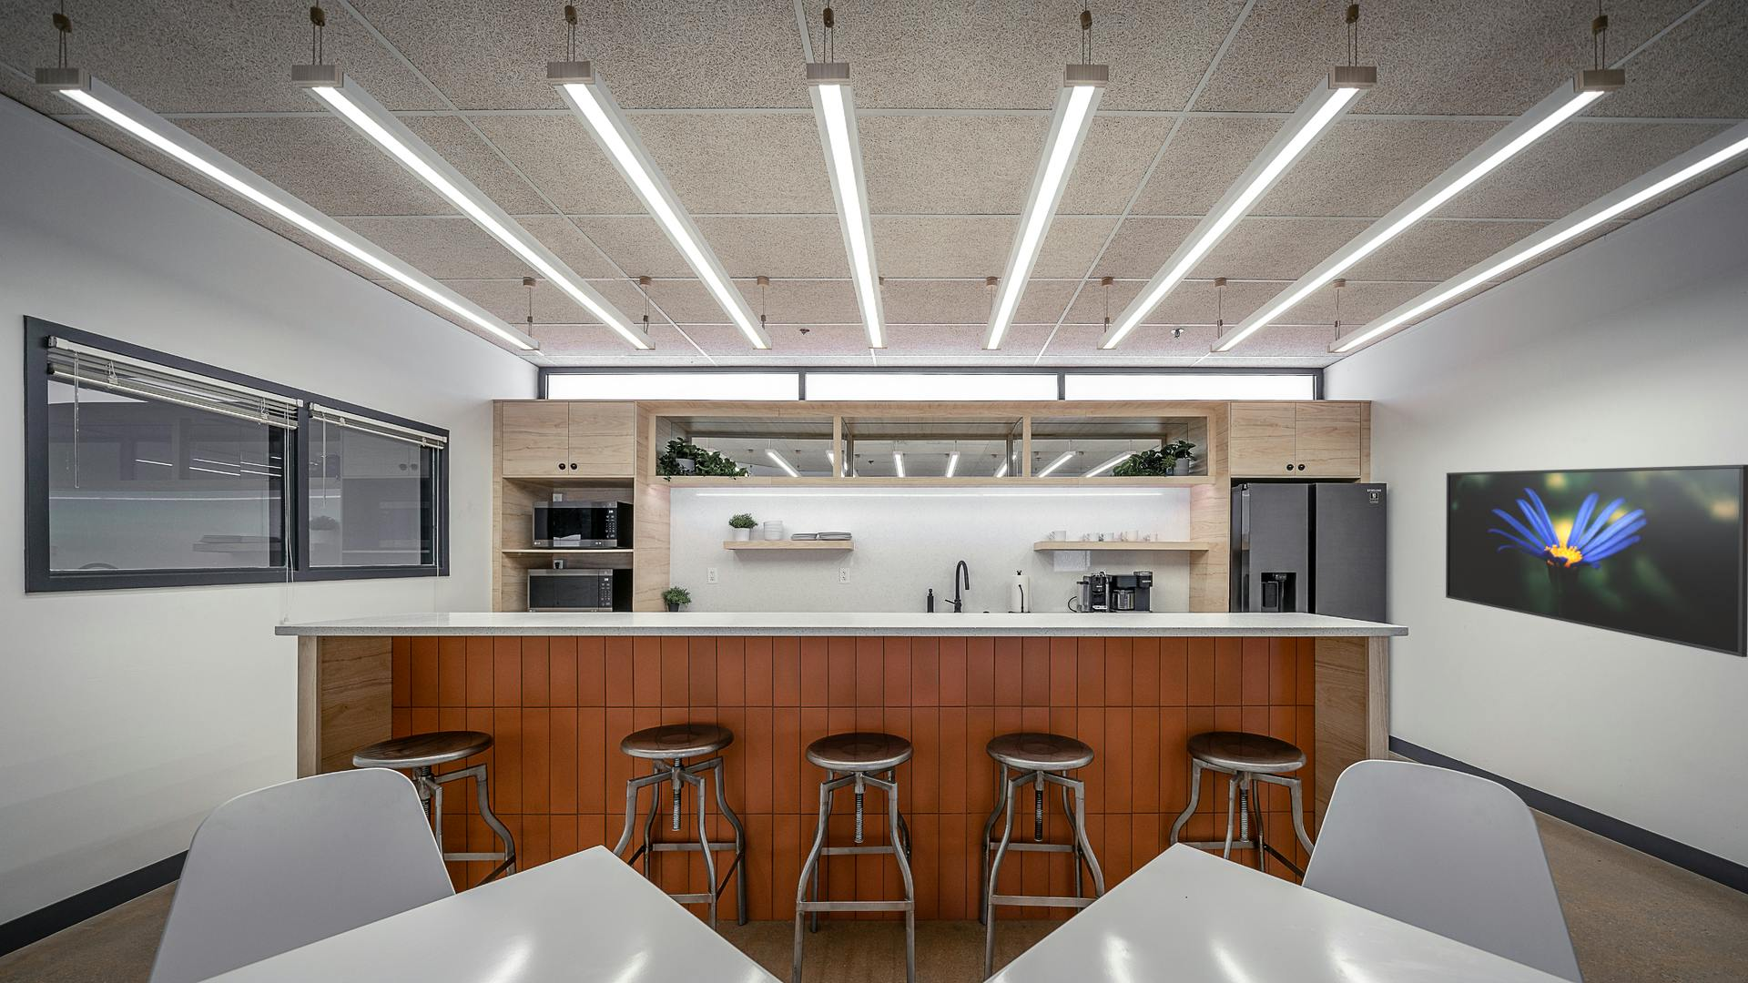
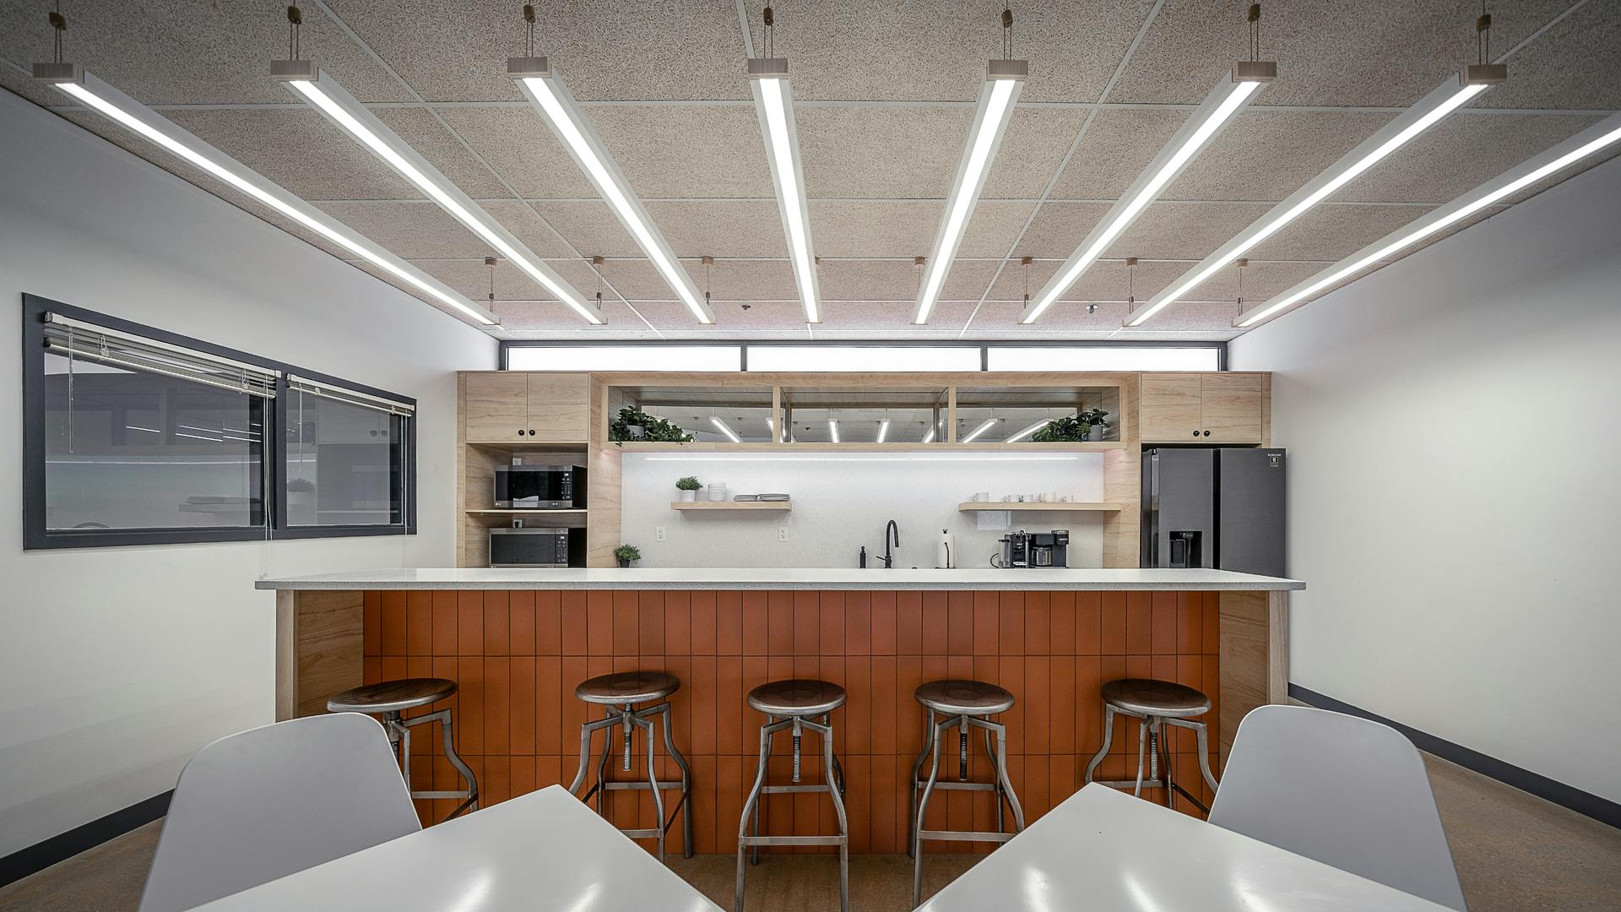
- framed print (1564, 545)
